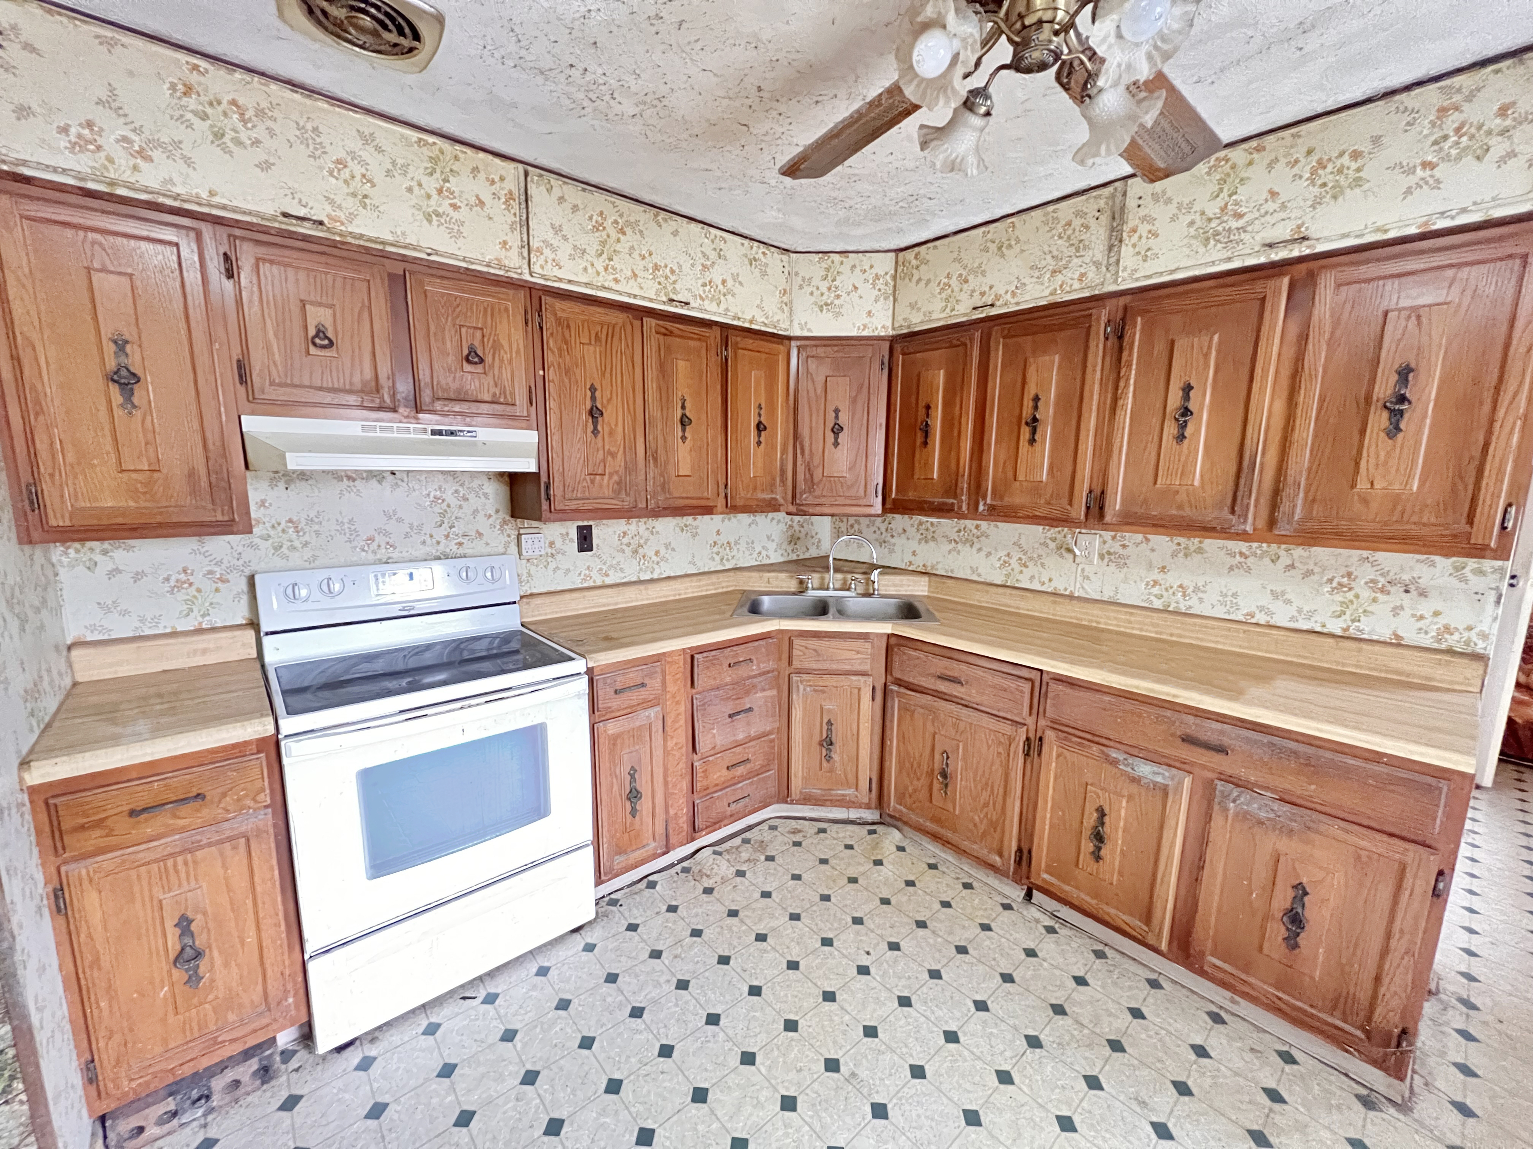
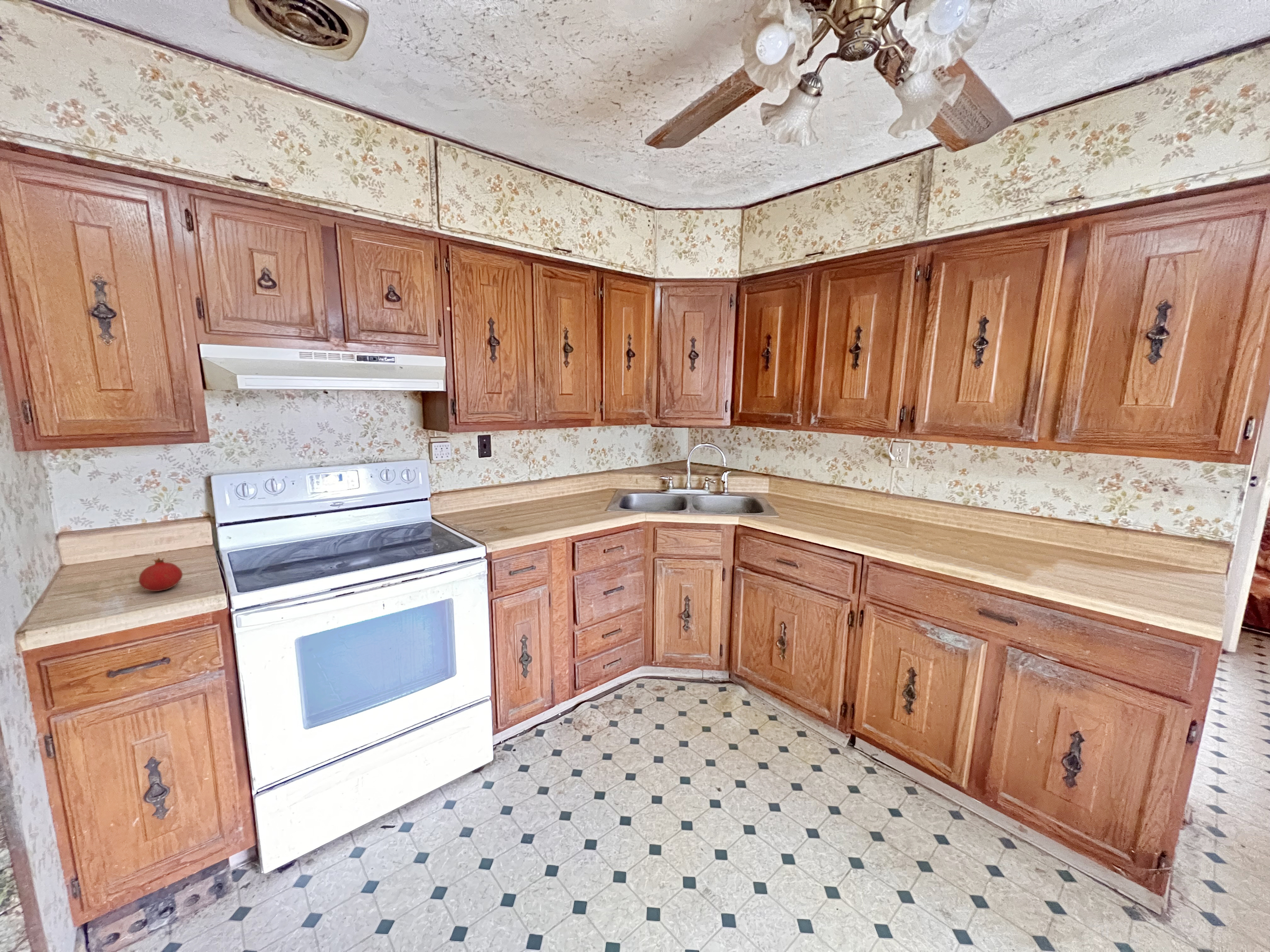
+ fruit (161, 574)
